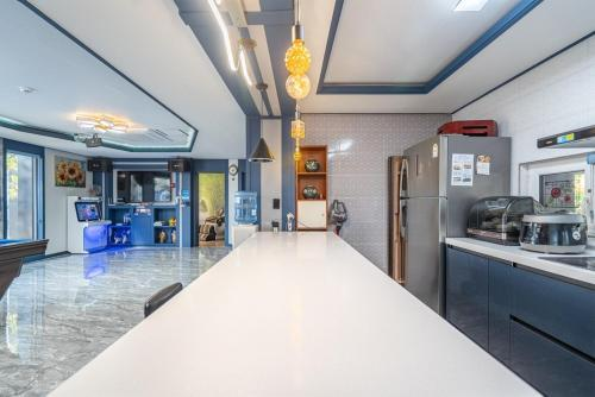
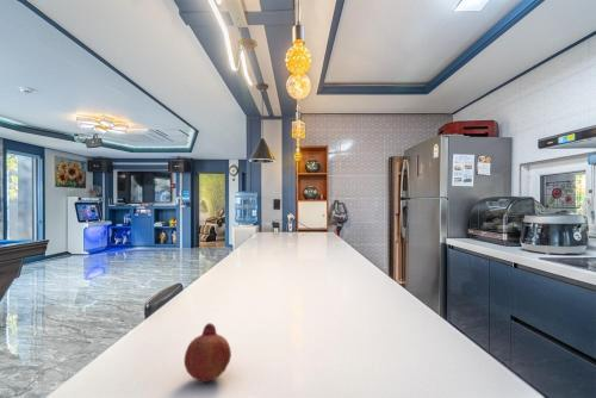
+ fruit (207, 353)
